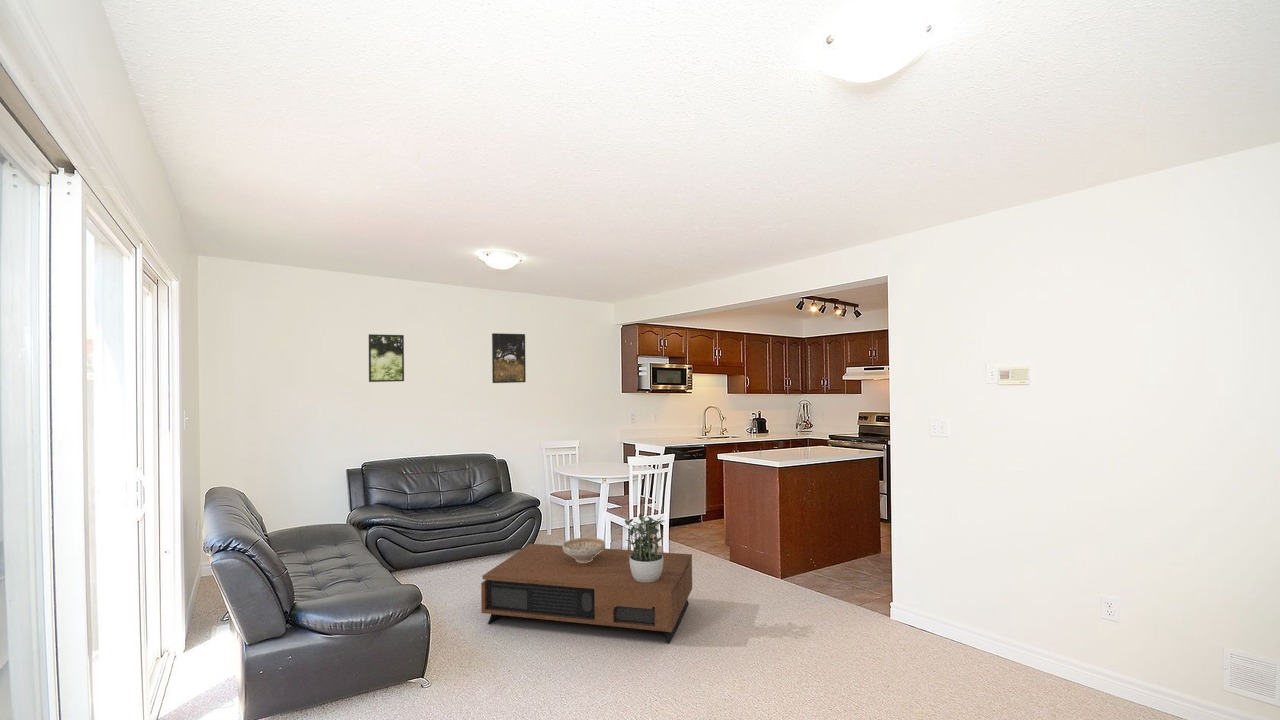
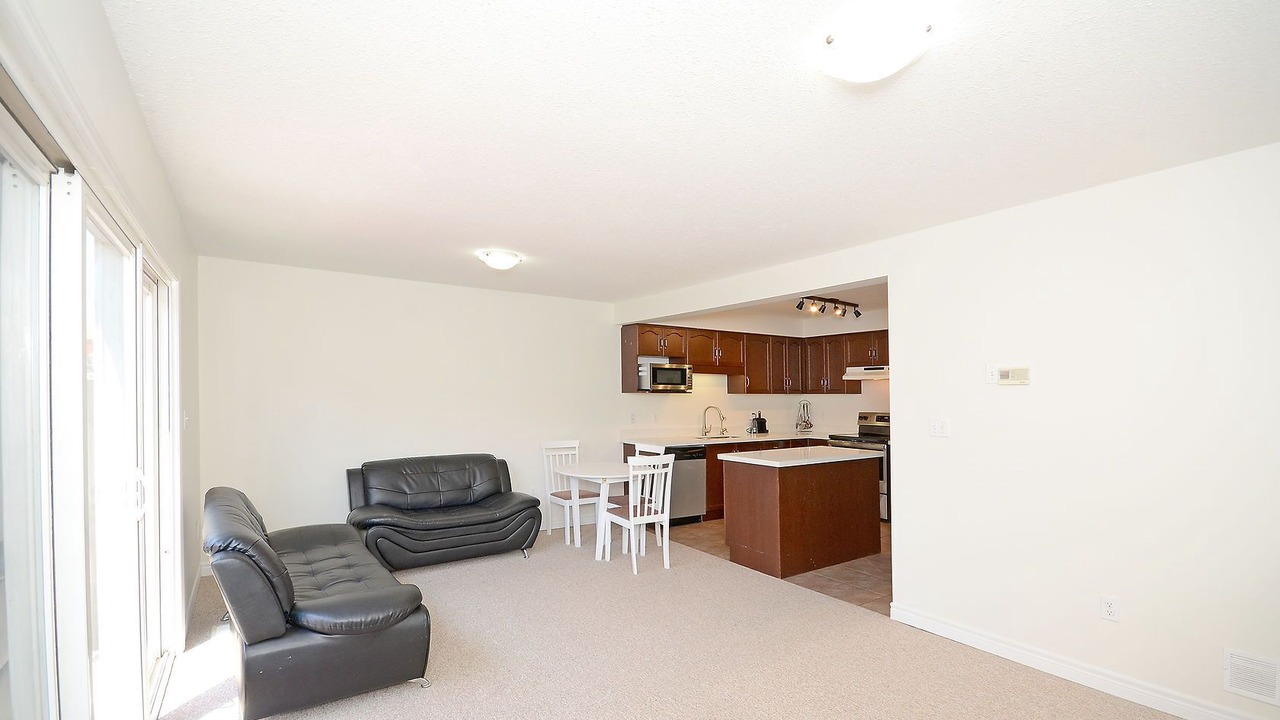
- potted plant (643, 544)
- coffee table (592, 589)
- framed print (386, 358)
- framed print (509, 358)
- decorative bowl (584, 551)
